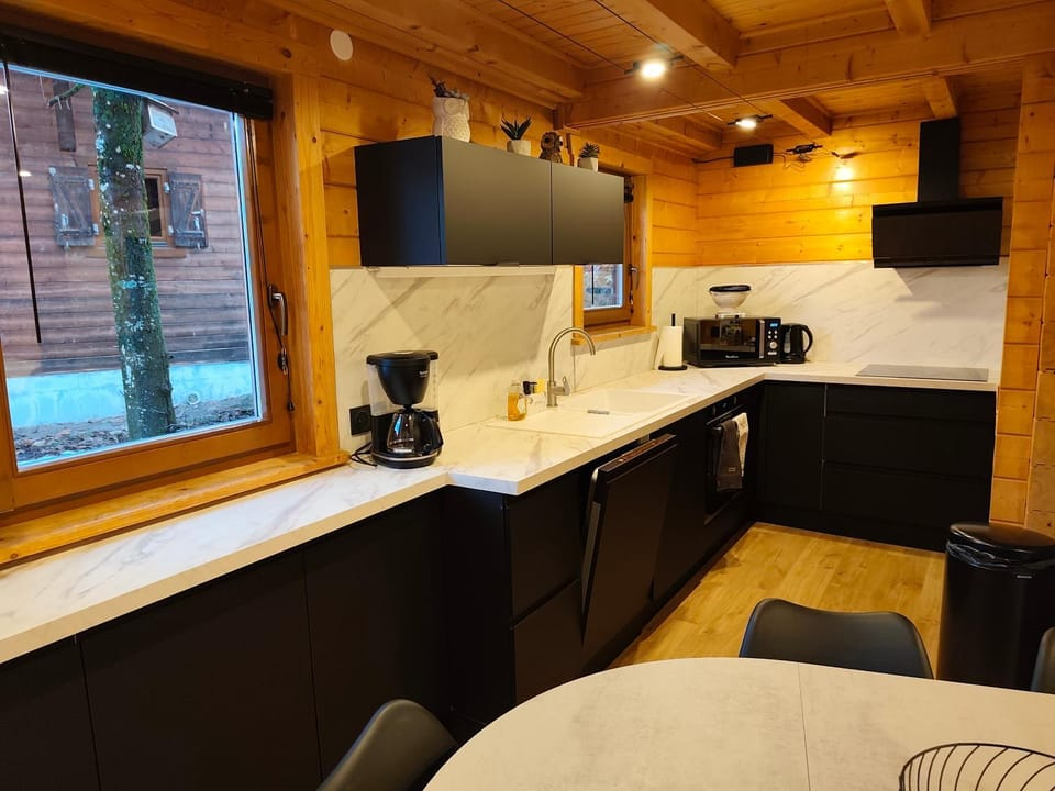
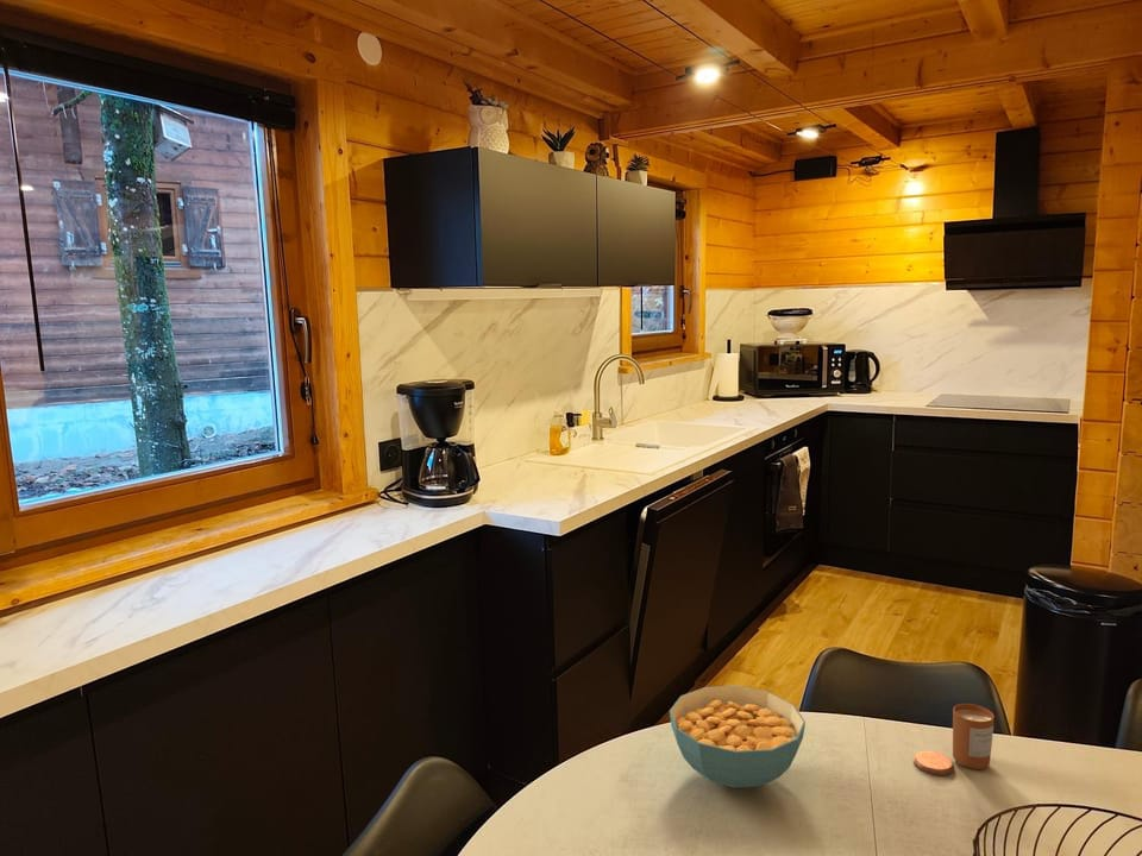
+ candle (953, 738)
+ cereal bowl (735, 745)
